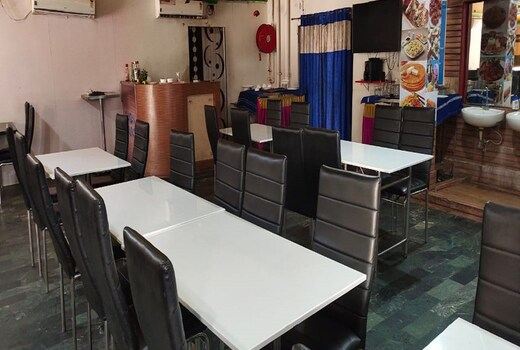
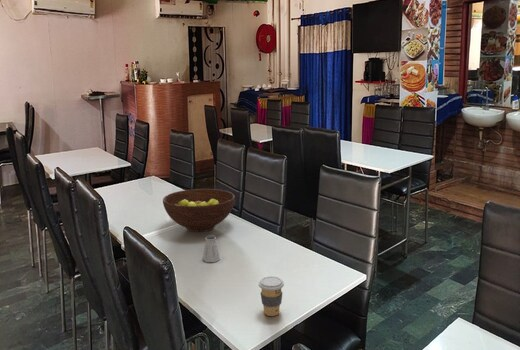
+ saltshaker (211, 247)
+ coffee cup (271, 296)
+ fruit bowl (199, 212)
